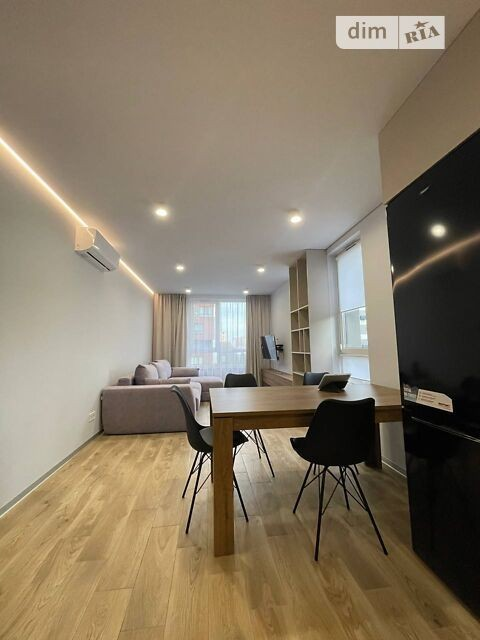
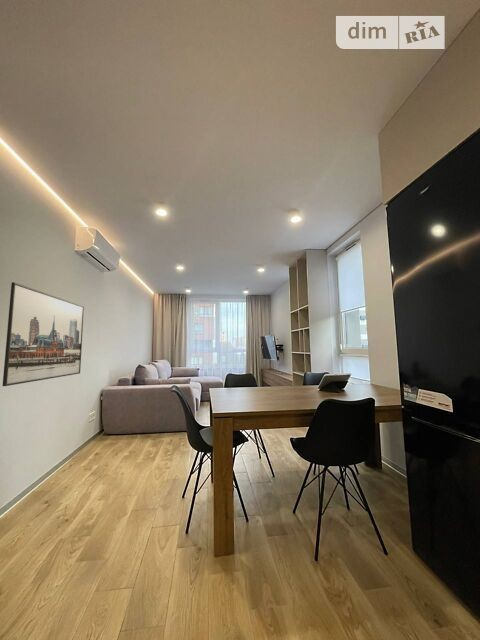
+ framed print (52, 337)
